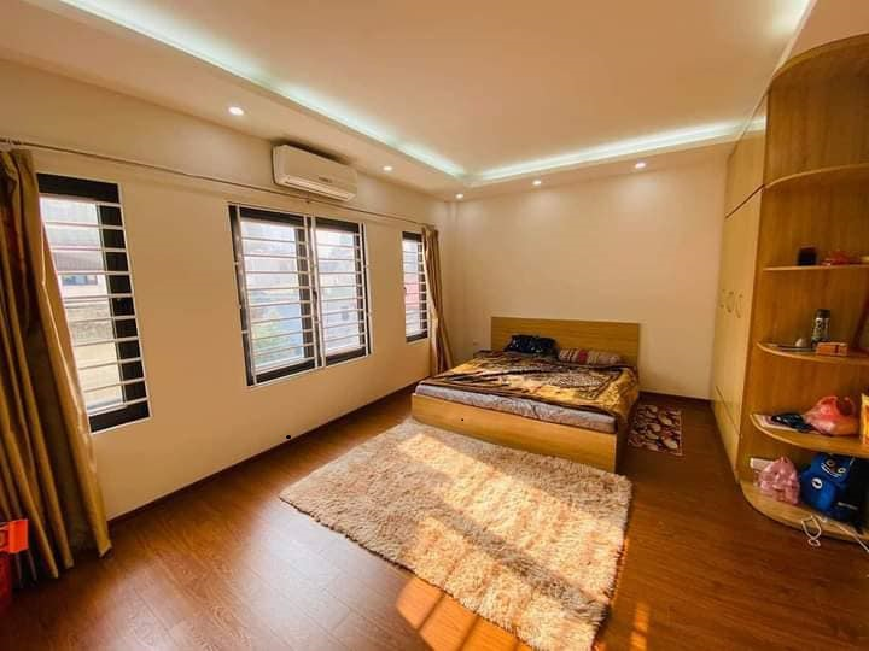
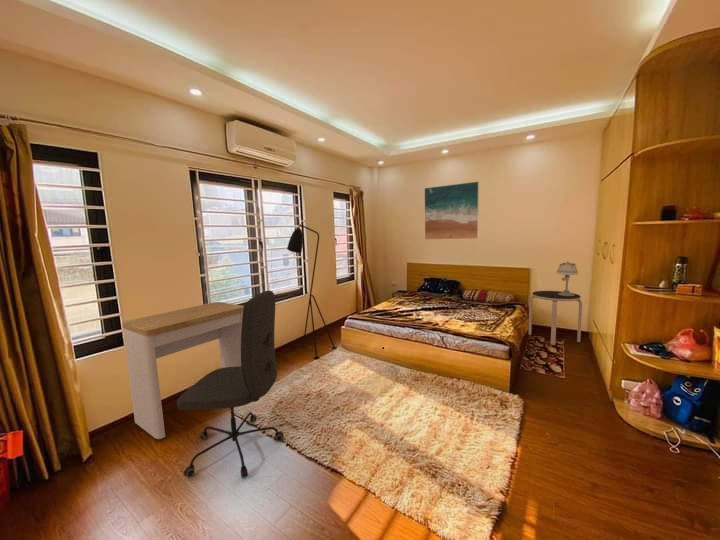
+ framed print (450, 212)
+ desk (187, 348)
+ table lamp (566, 278)
+ office chair (231, 374)
+ side table (554, 316)
+ floor lamp (311, 287)
